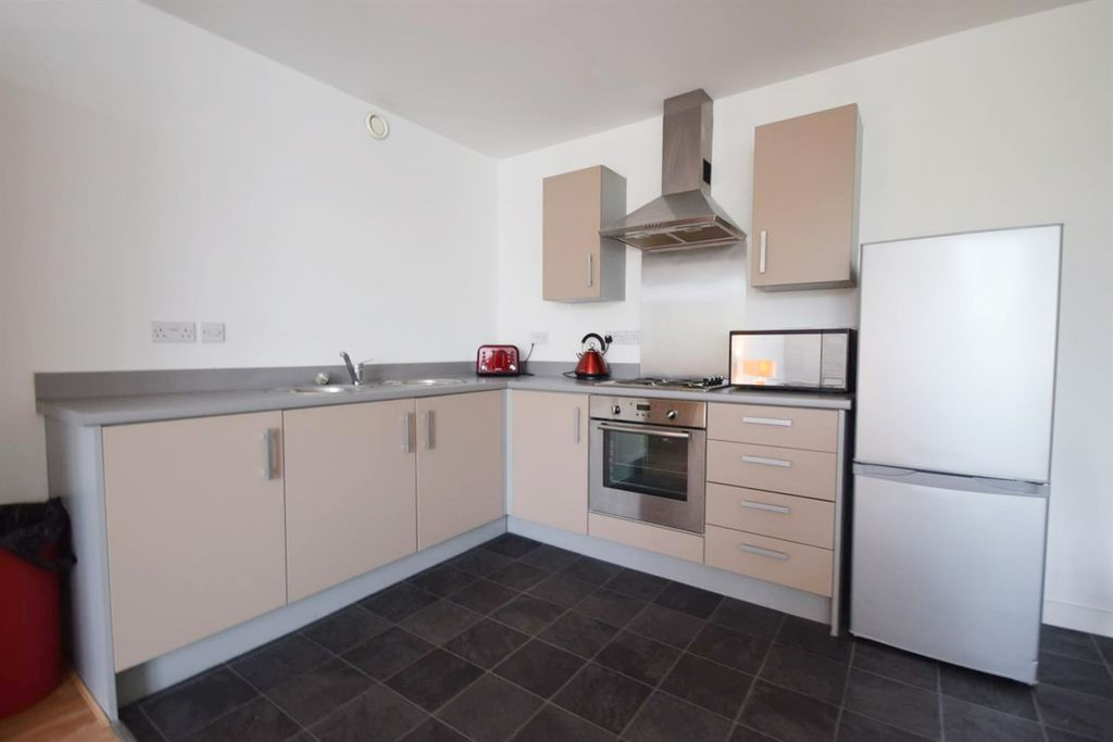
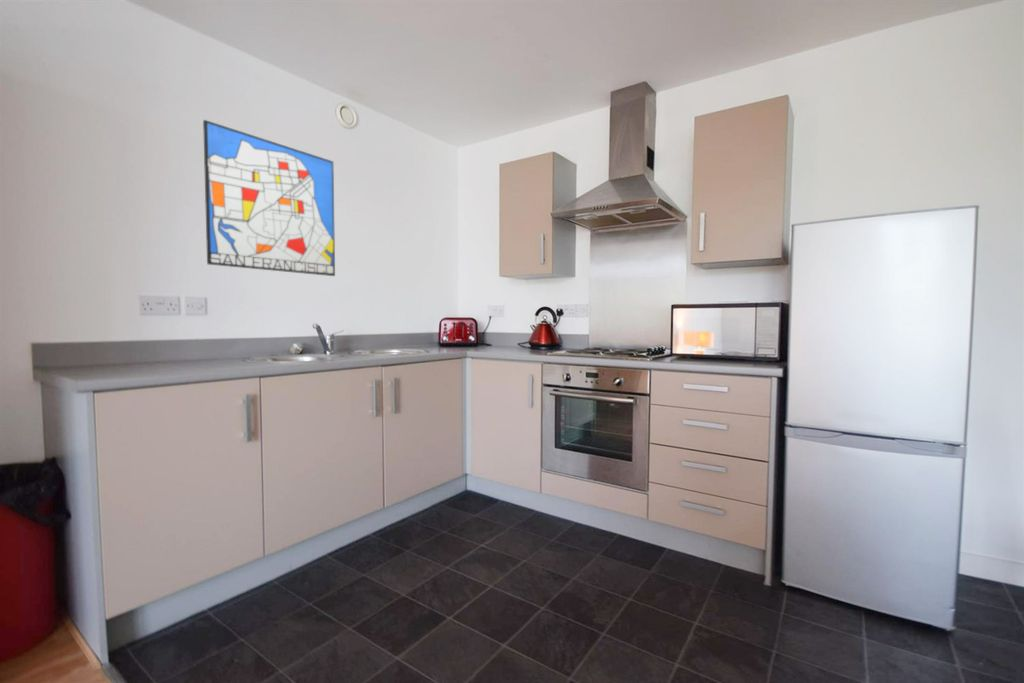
+ wall art (277, 207)
